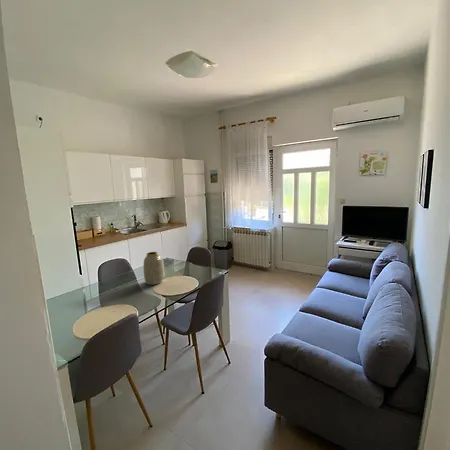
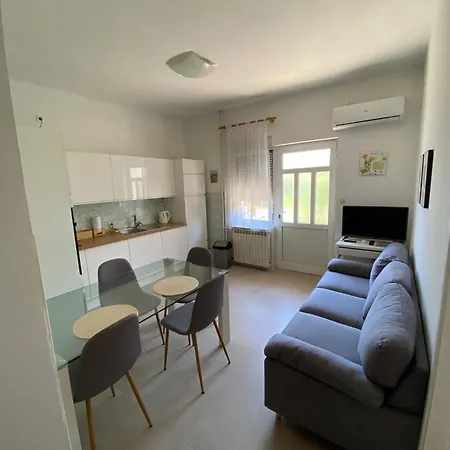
- vase (153, 267)
